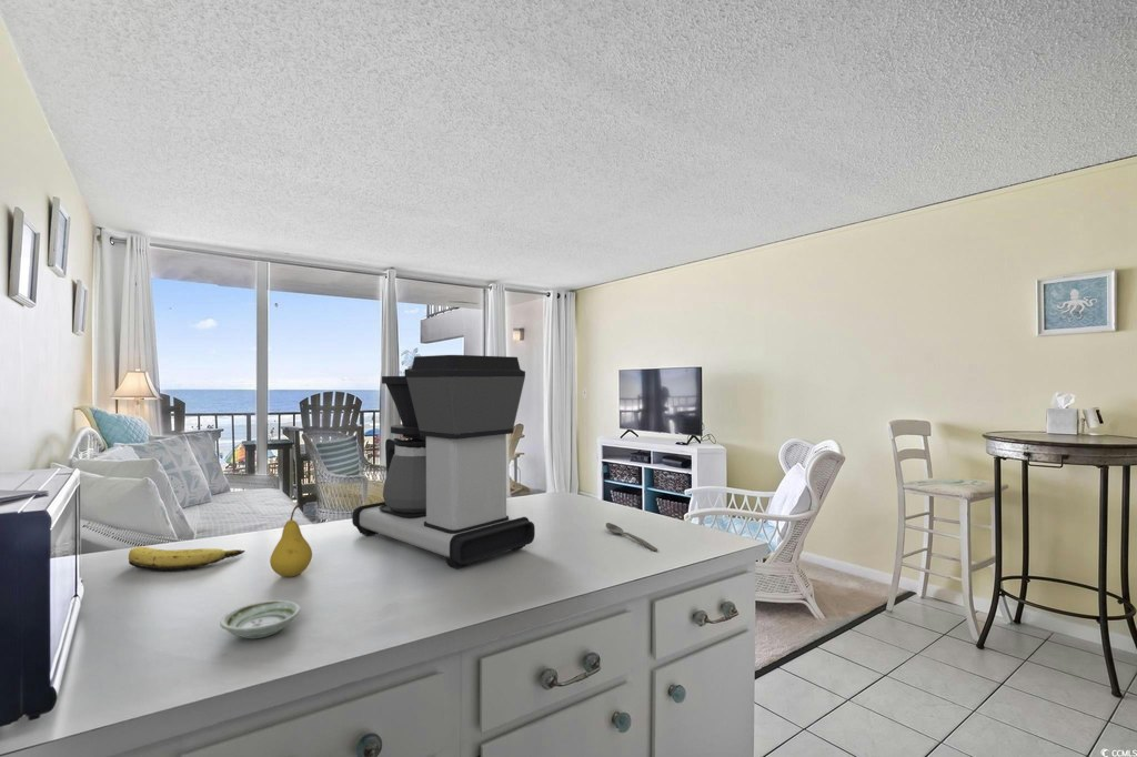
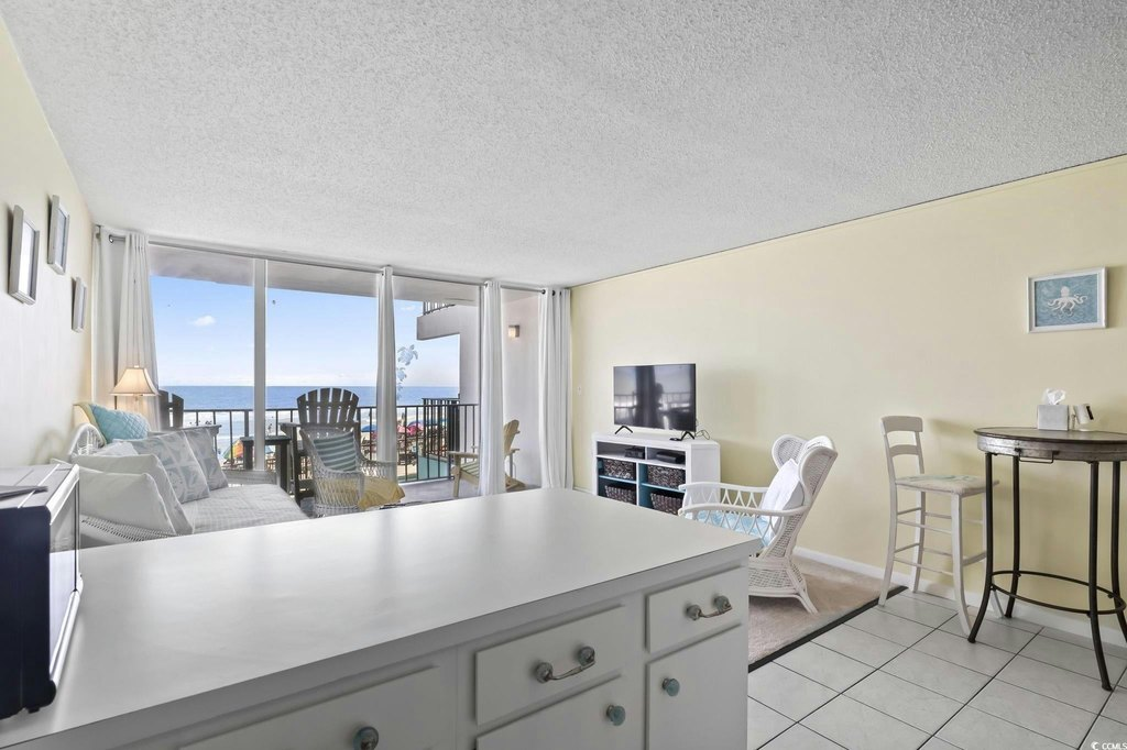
- fruit (291, 541)
- saucer (261, 622)
- spoon (630, 535)
- coffee maker (437, 448)
- banana (184, 554)
